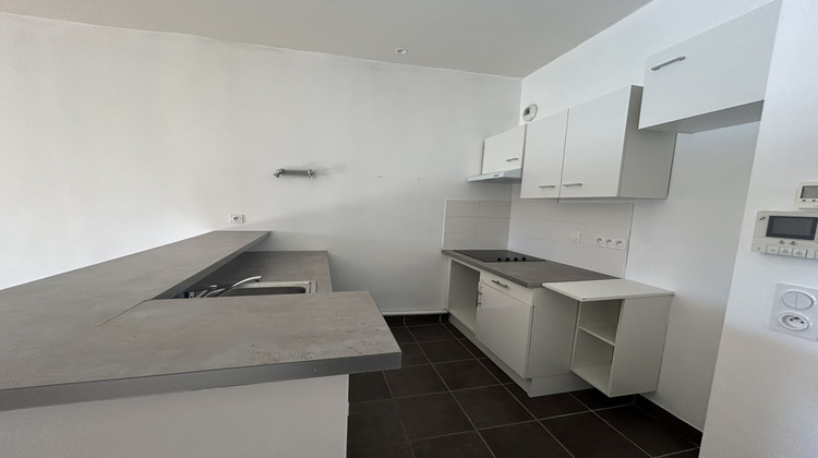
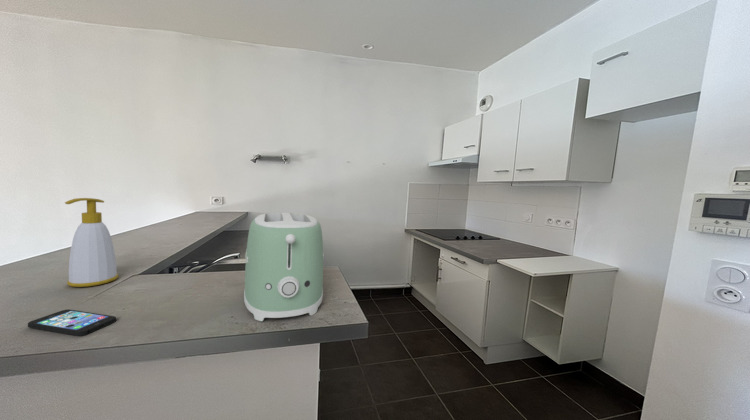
+ soap bottle (92, 240)
+ smartphone (73, 321)
+ toaster (285, 255)
